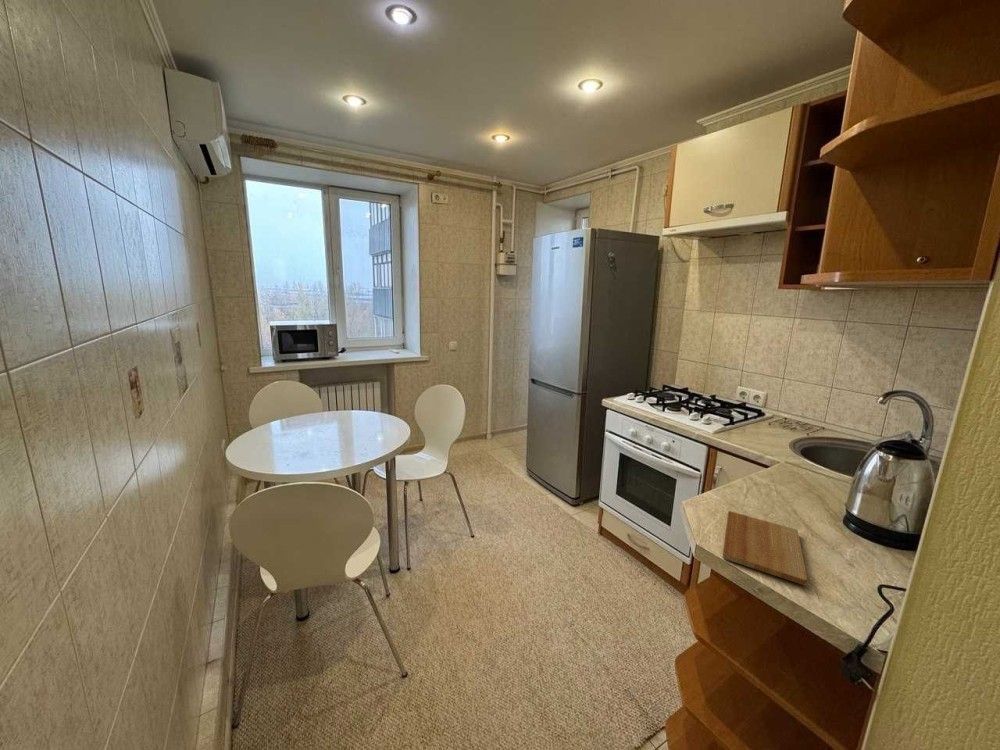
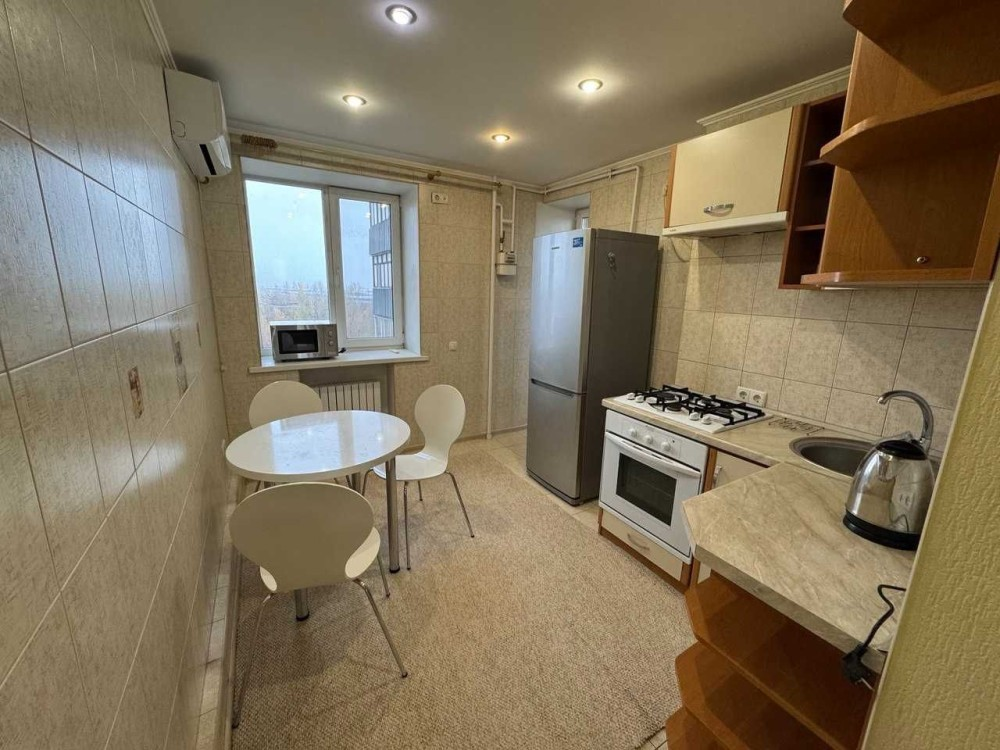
- cutting board (762, 543)
